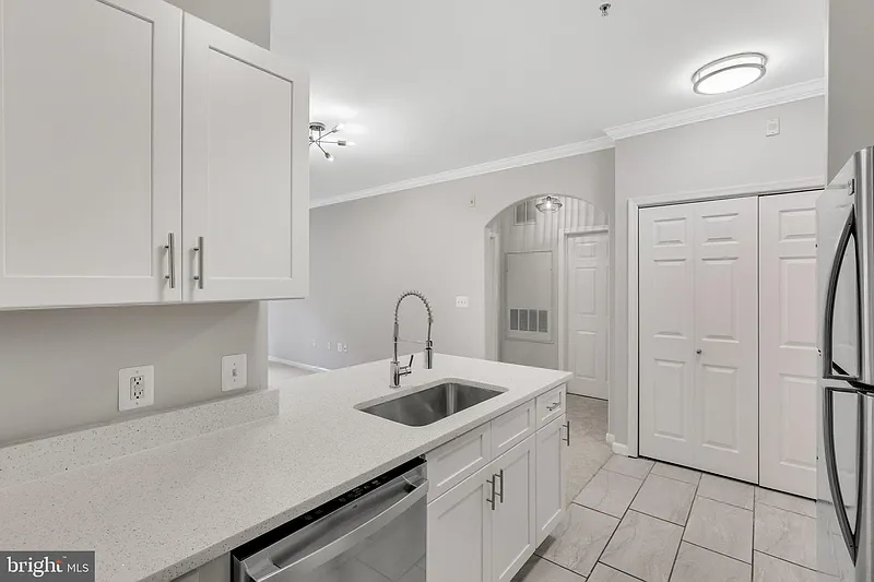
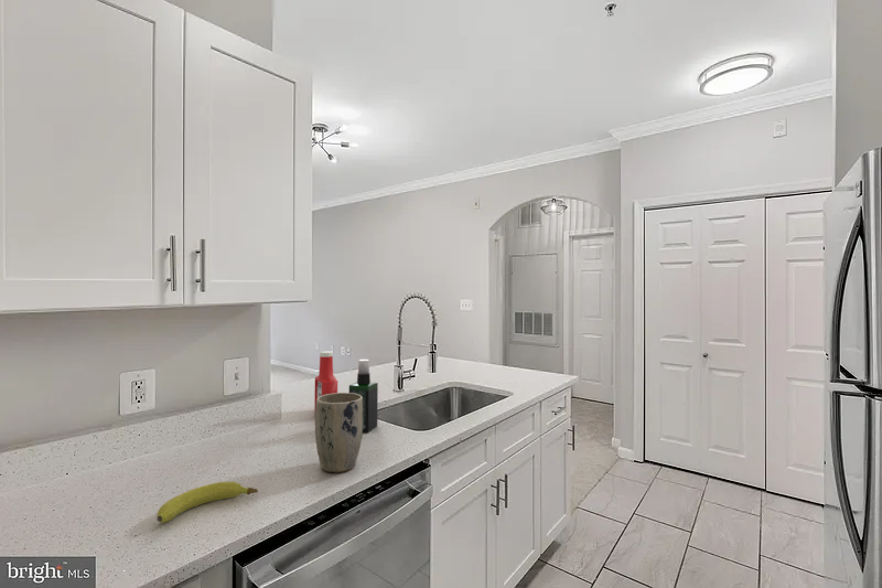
+ fruit (205, 501)
+ plant pot (338, 431)
+ spray bottle (363, 394)
+ soap bottle (325, 382)
